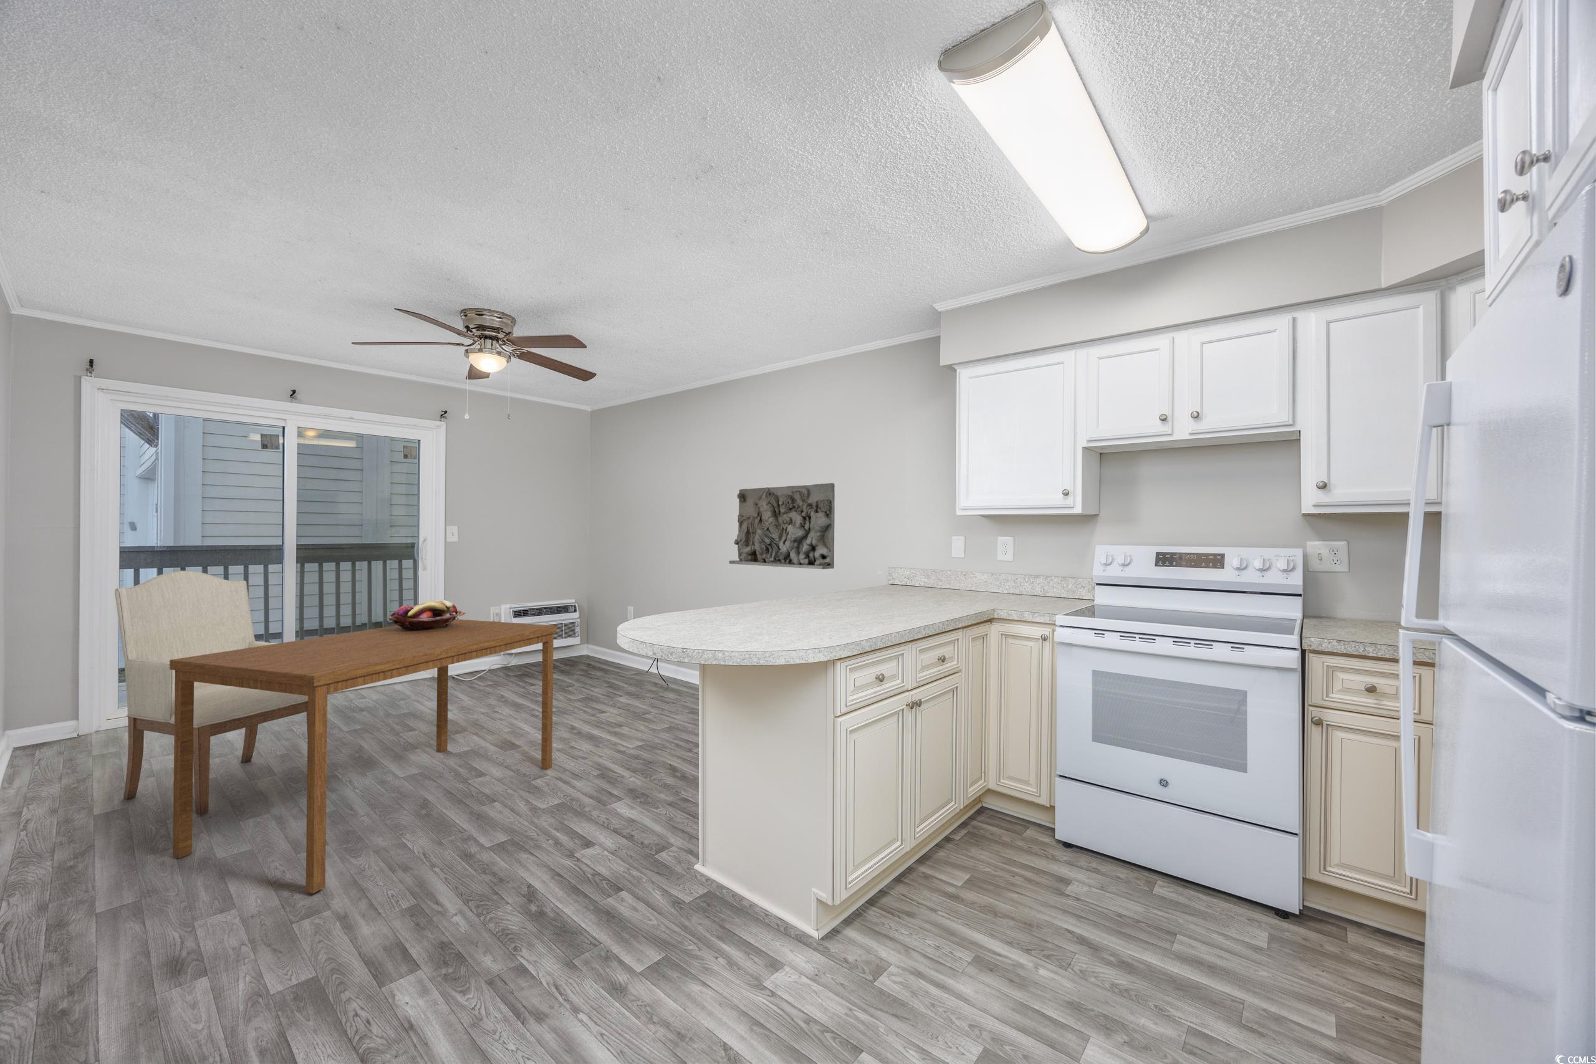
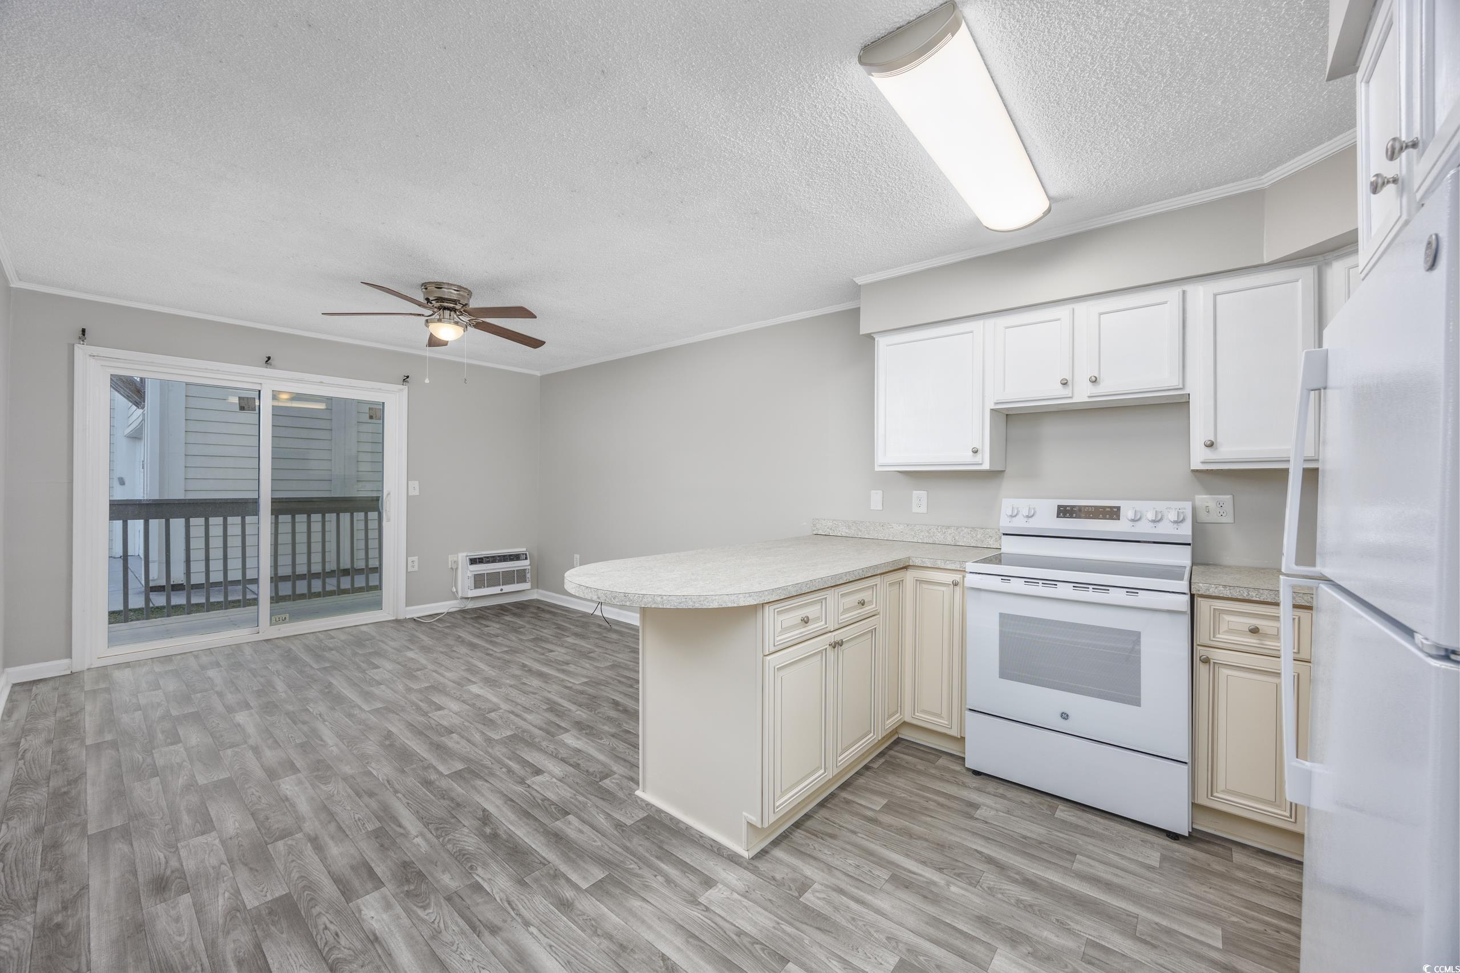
- fruit basket (428, 614)
- dining table (437, 722)
- chair (218, 684)
- relief sculpture (779, 525)
